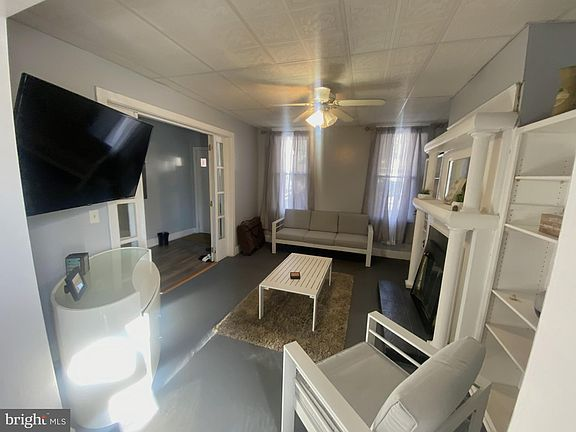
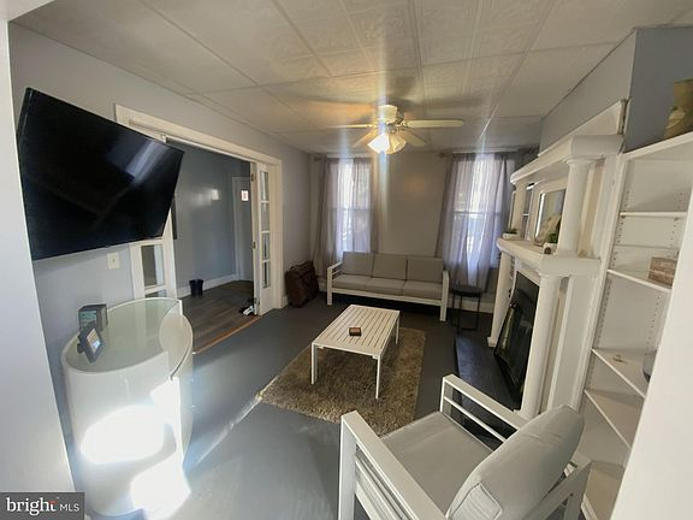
+ side table (461, 307)
